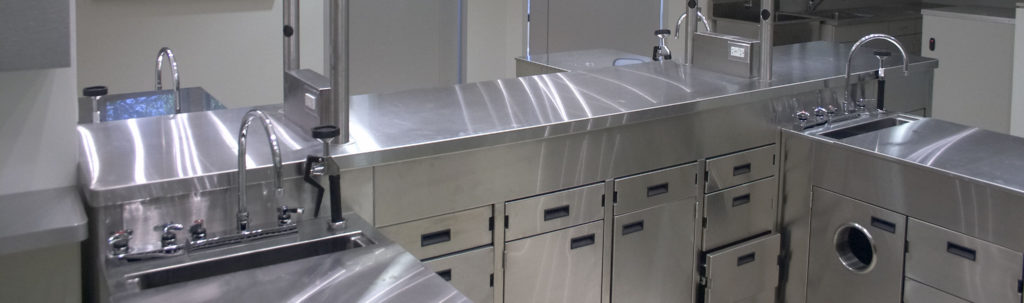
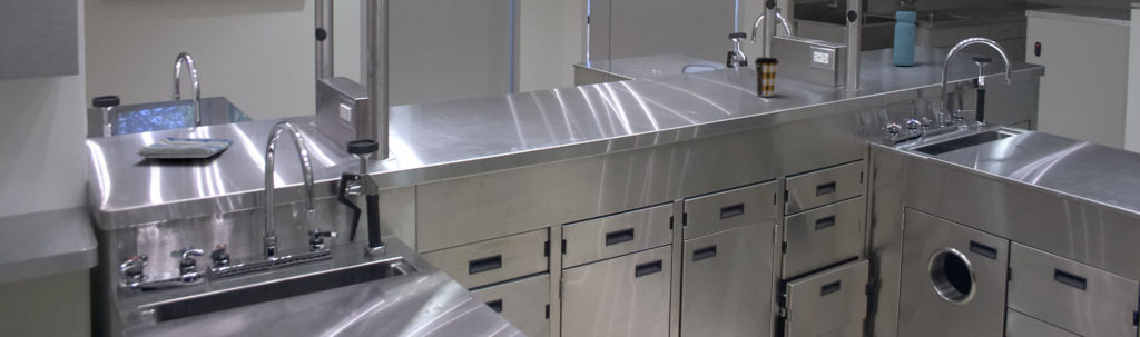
+ dish towel (187, 146)
+ water bottle (905, 32)
+ coffee cup (766, 76)
